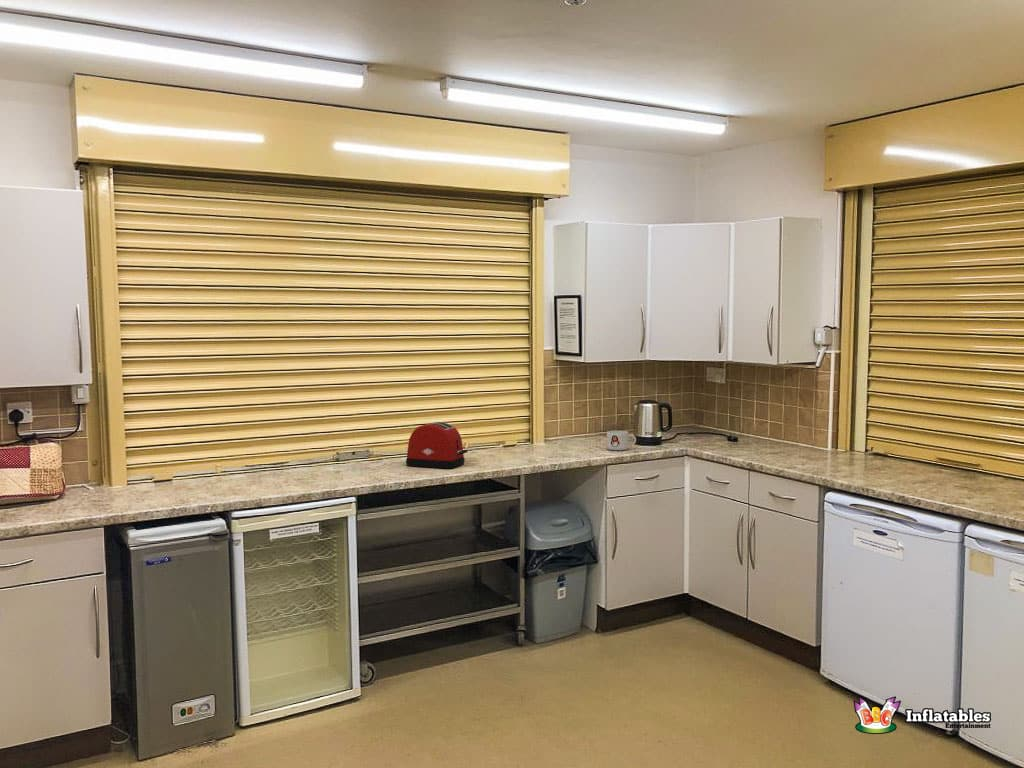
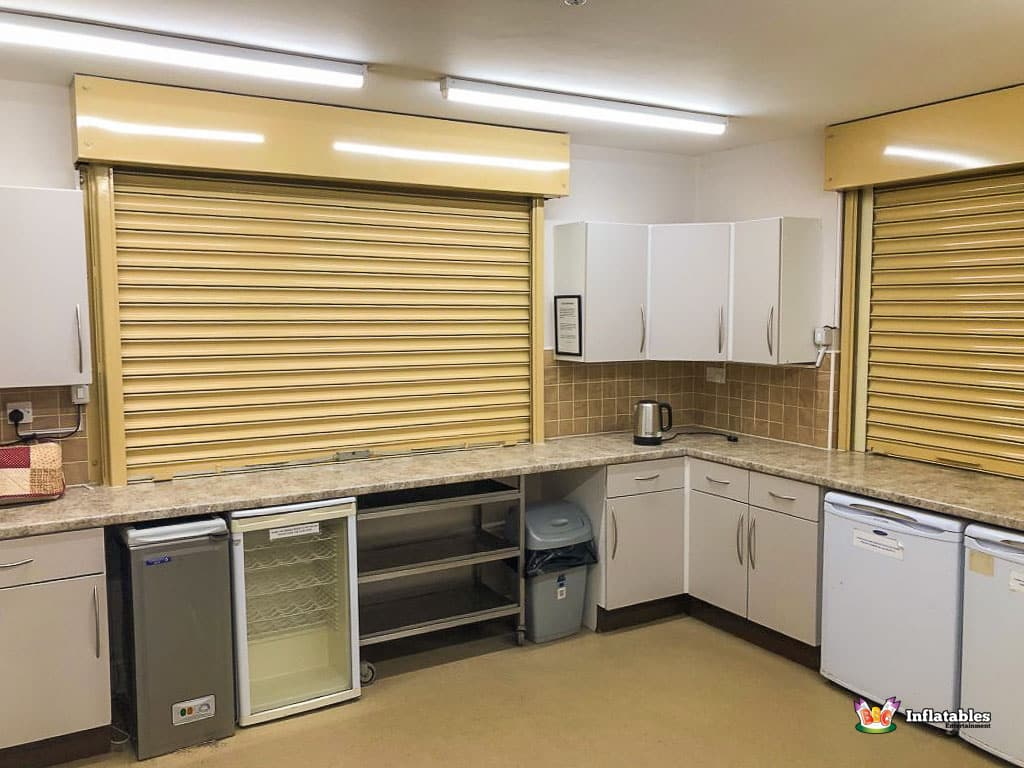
- toaster (435, 443)
- mug (621, 440)
